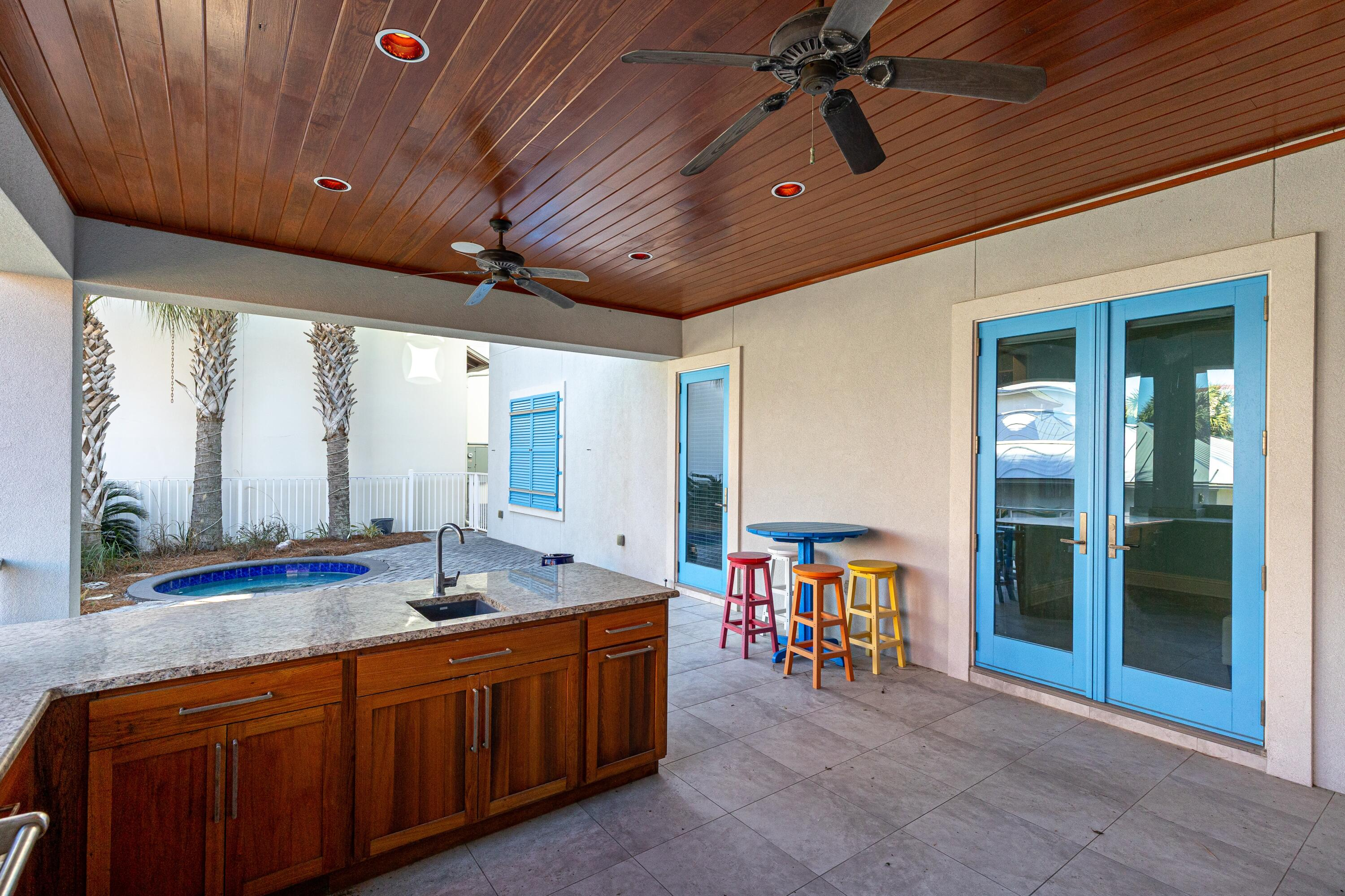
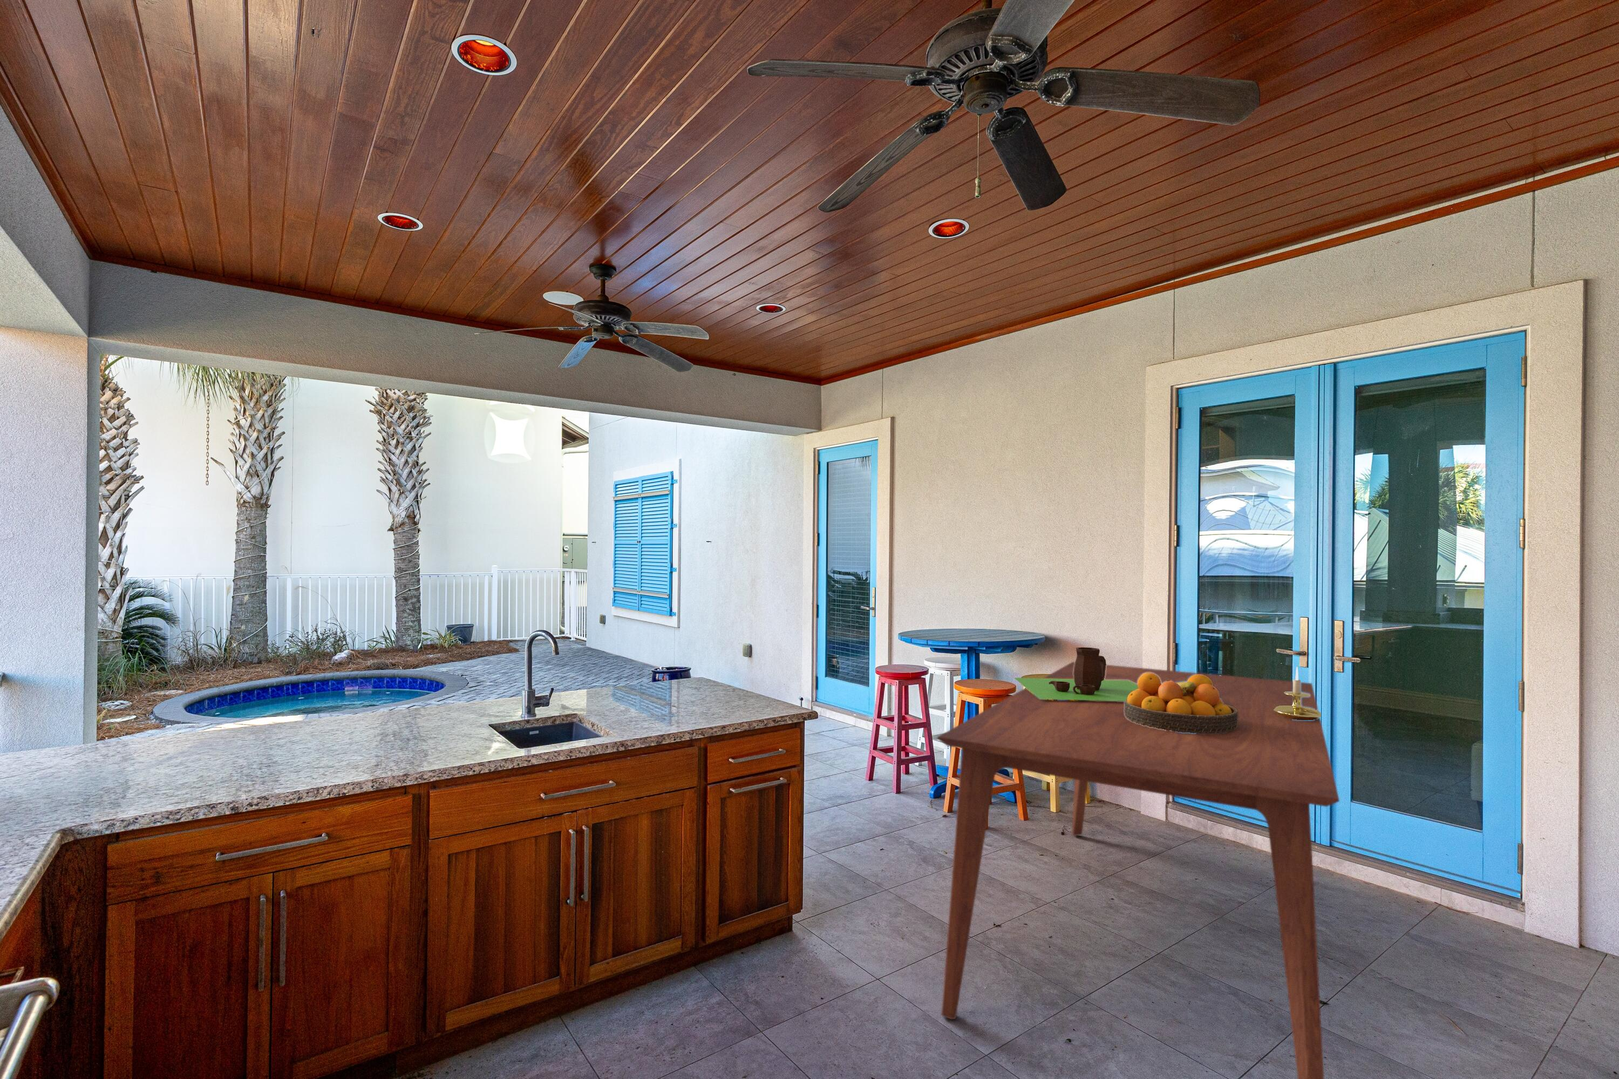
+ pitcher (1087, 668)
+ candle holder (1296, 690)
+ dining table (1159, 794)
+ fruit bowl (1180, 697)
